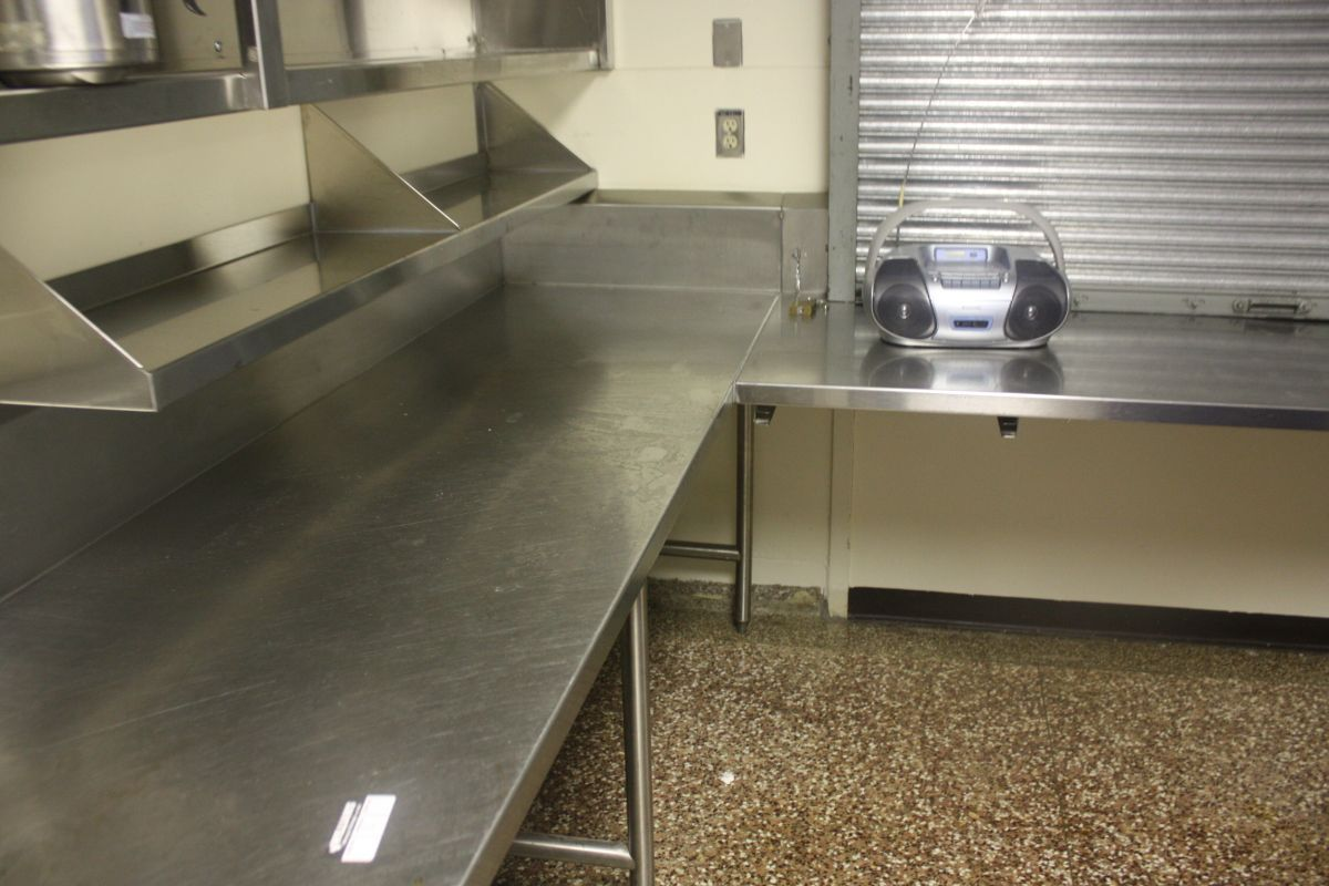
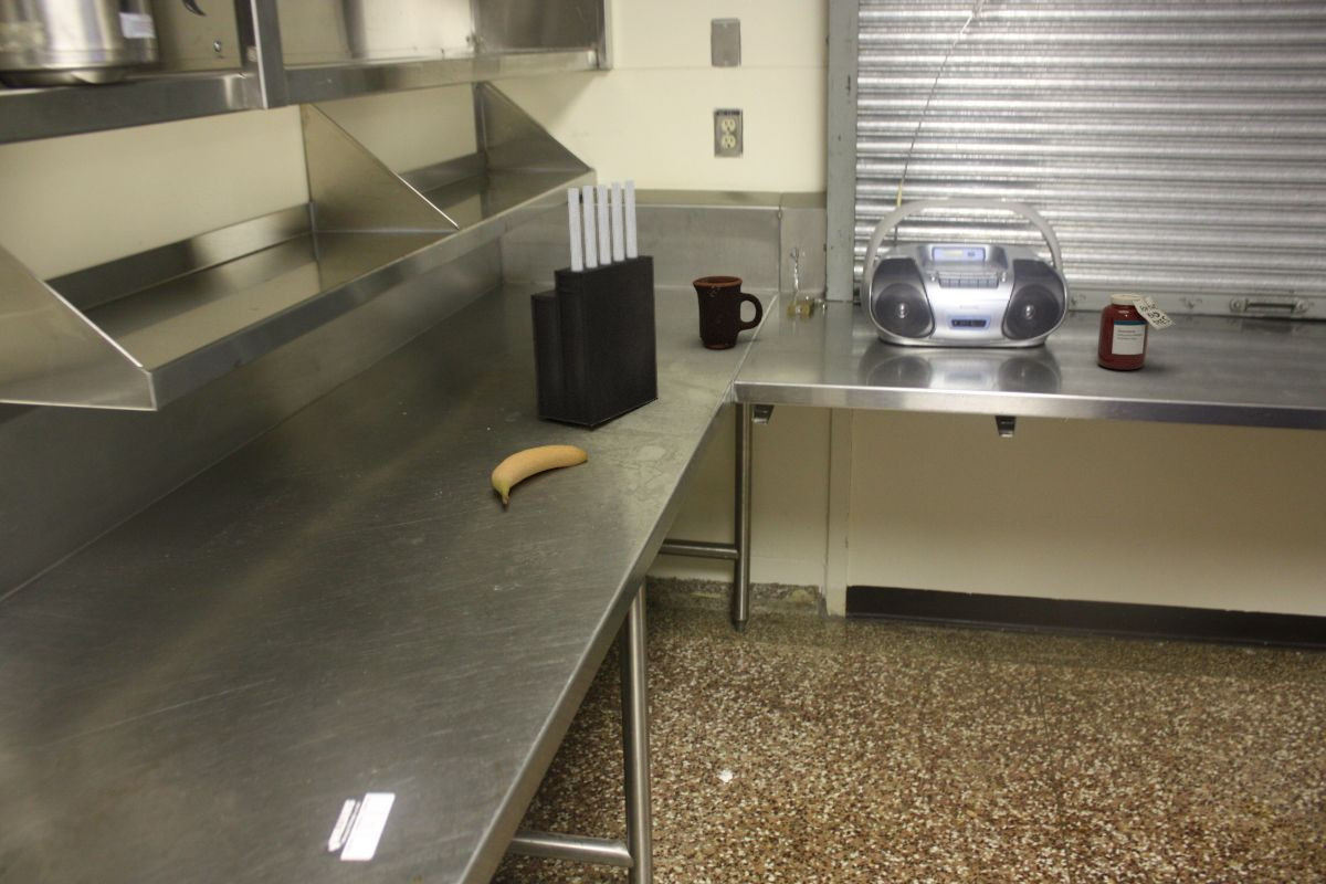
+ banana (537, 466)
+ knife block (588, 298)
+ jar (1133, 332)
+ mug (728, 311)
